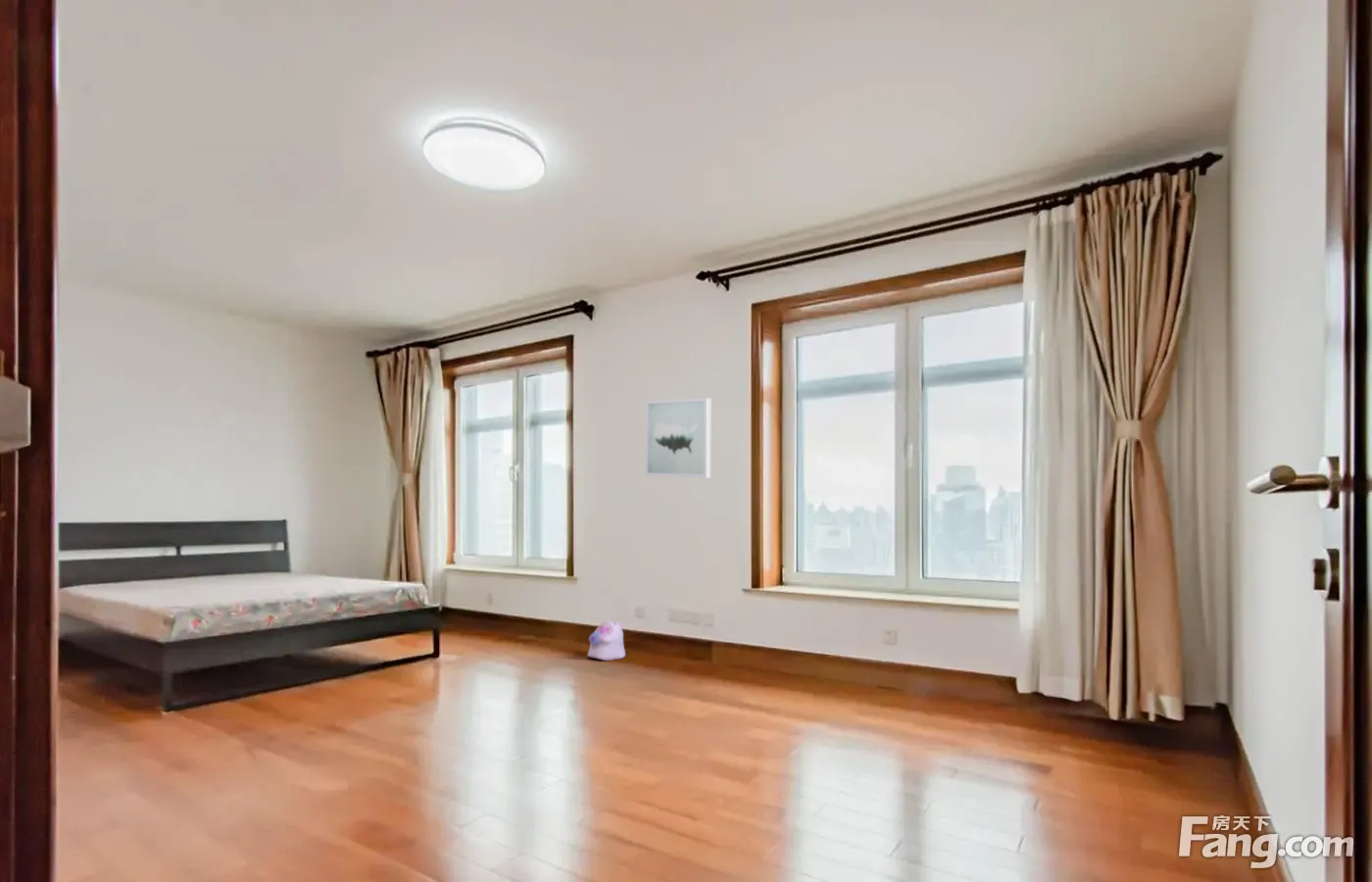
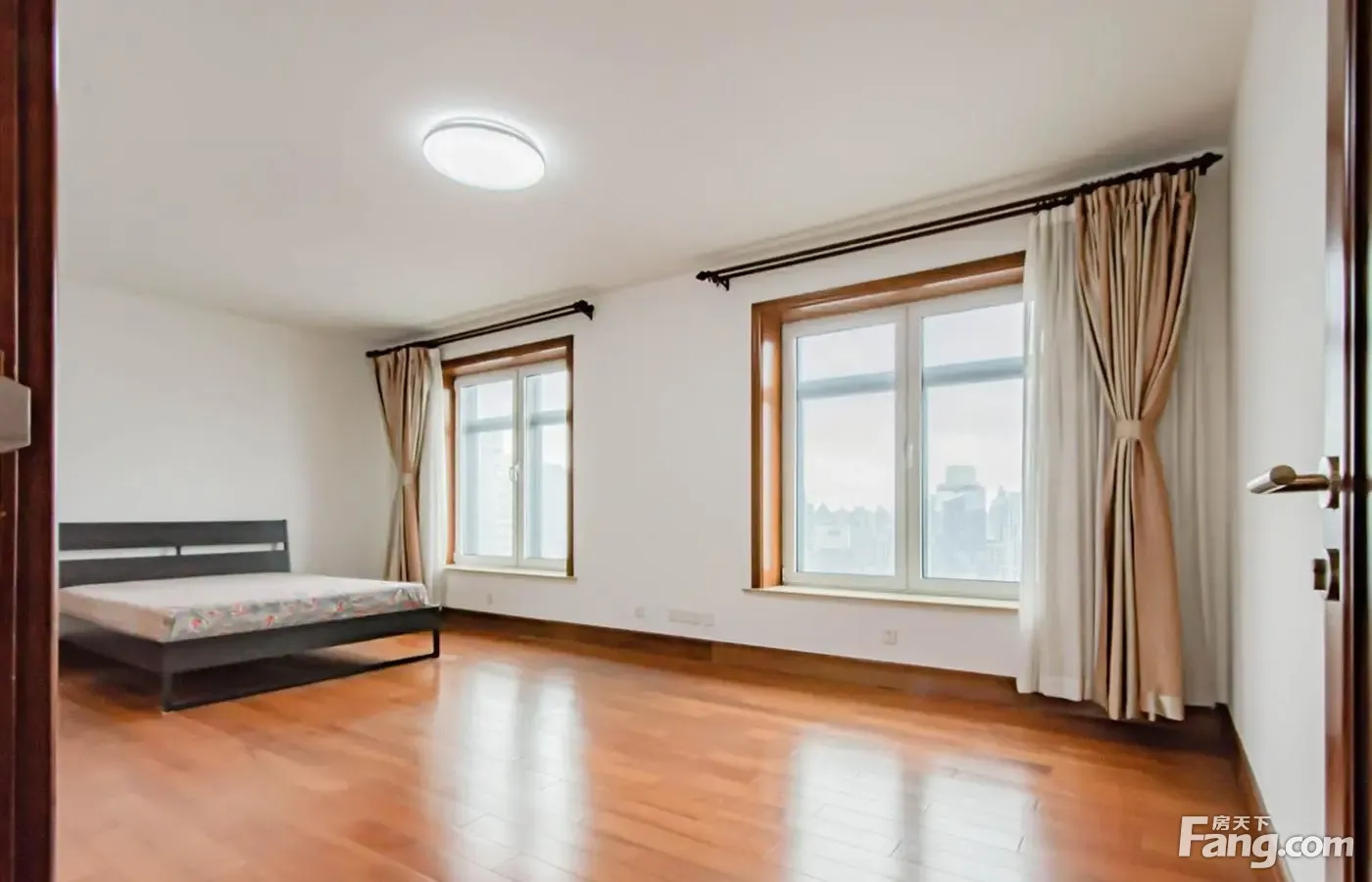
- wall art (676, 438)
- plush toy (606, 639)
